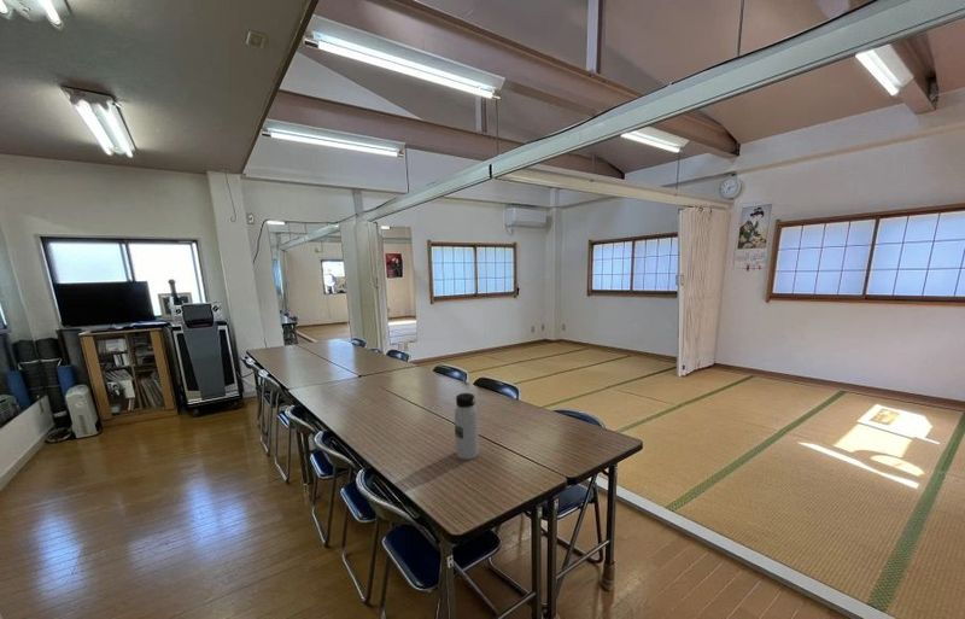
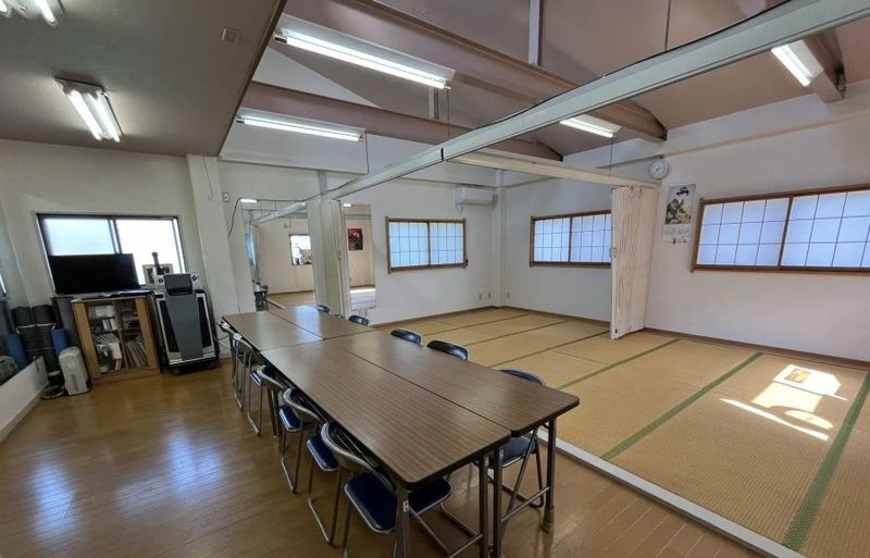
- water bottle (466, 425)
